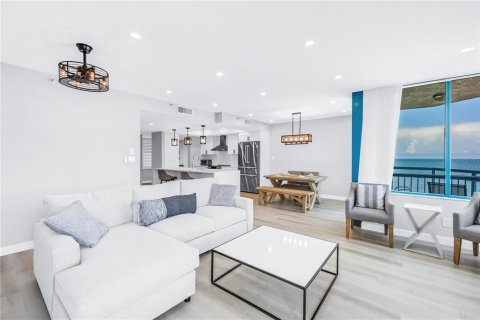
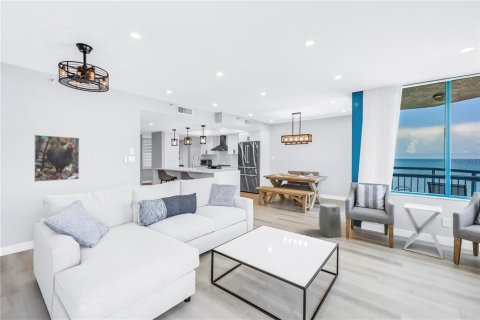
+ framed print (58, 158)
+ fan (328, 219)
